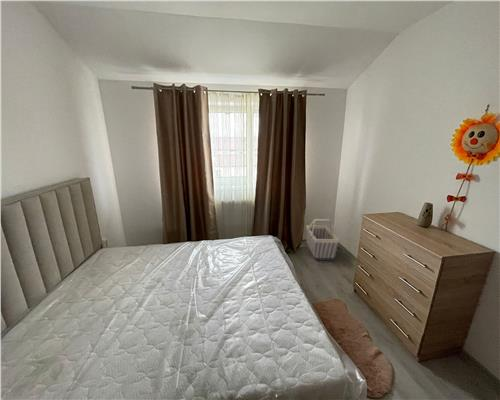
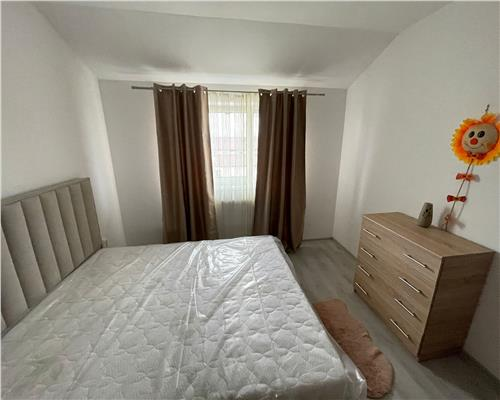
- basket (320, 235)
